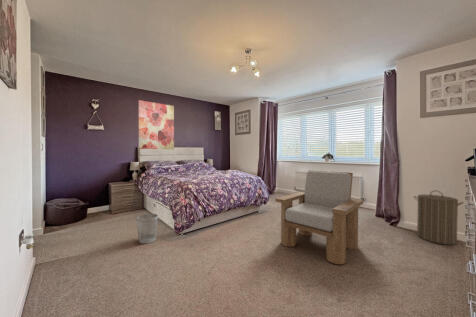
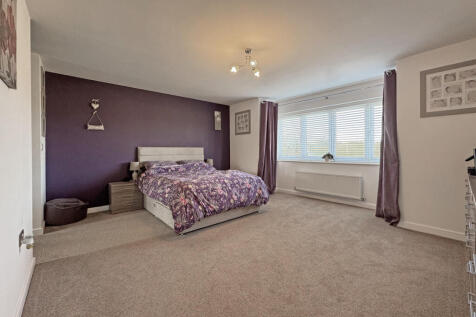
- wall art (157, 126)
- wastebasket (147, 228)
- laundry hamper (436, 214)
- armchair (318, 208)
